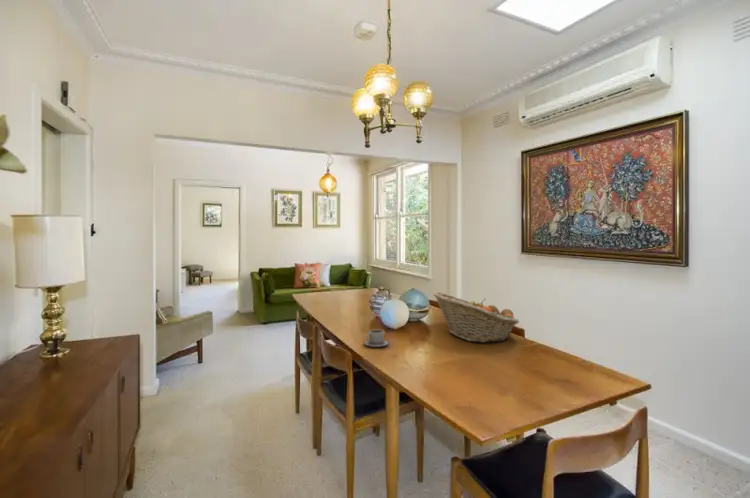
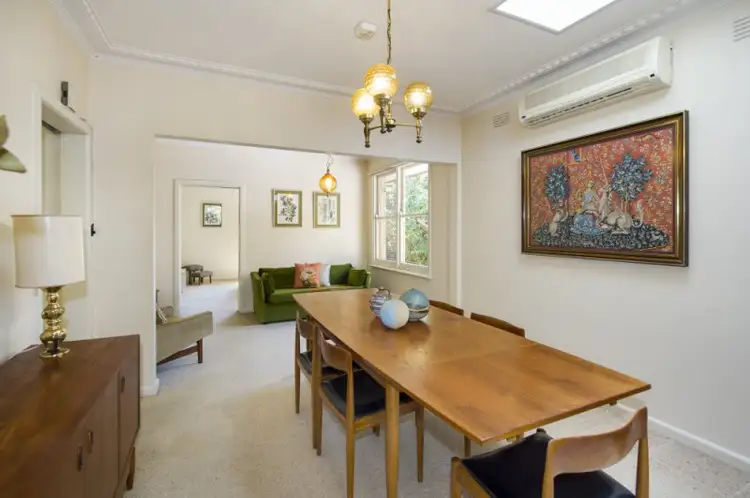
- fruit basket (473, 314)
- cup (376, 337)
